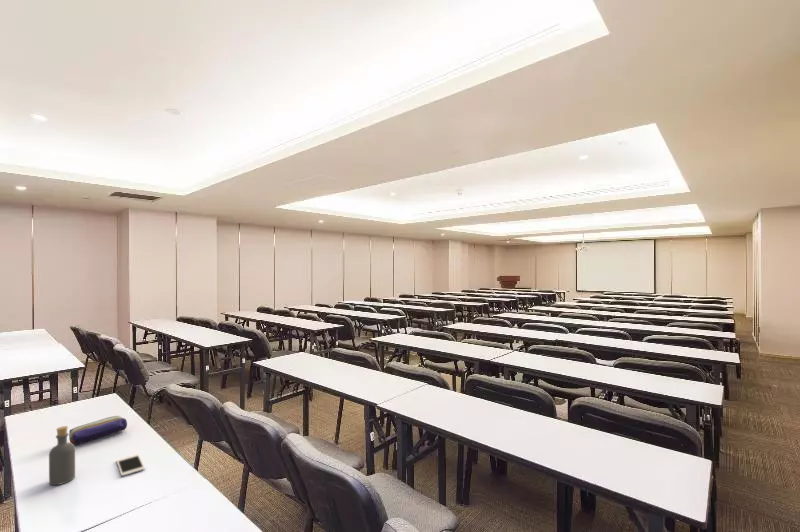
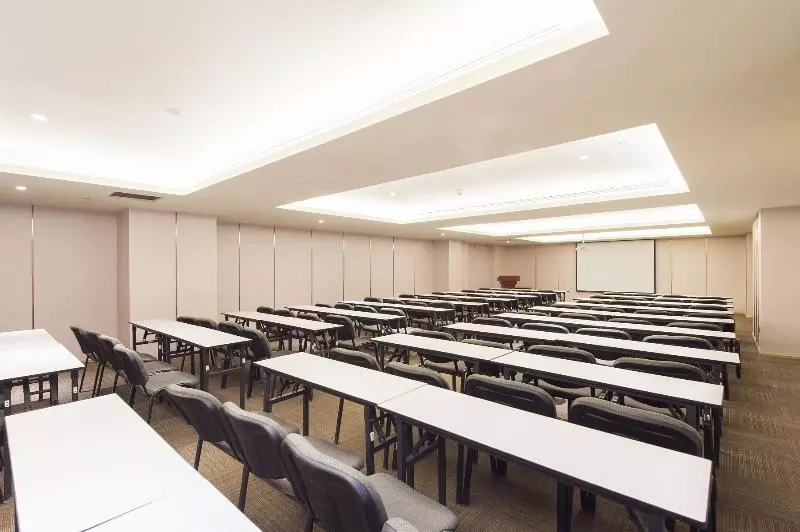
- bottle (62, 453)
- cell phone (130, 464)
- pencil case (99, 429)
